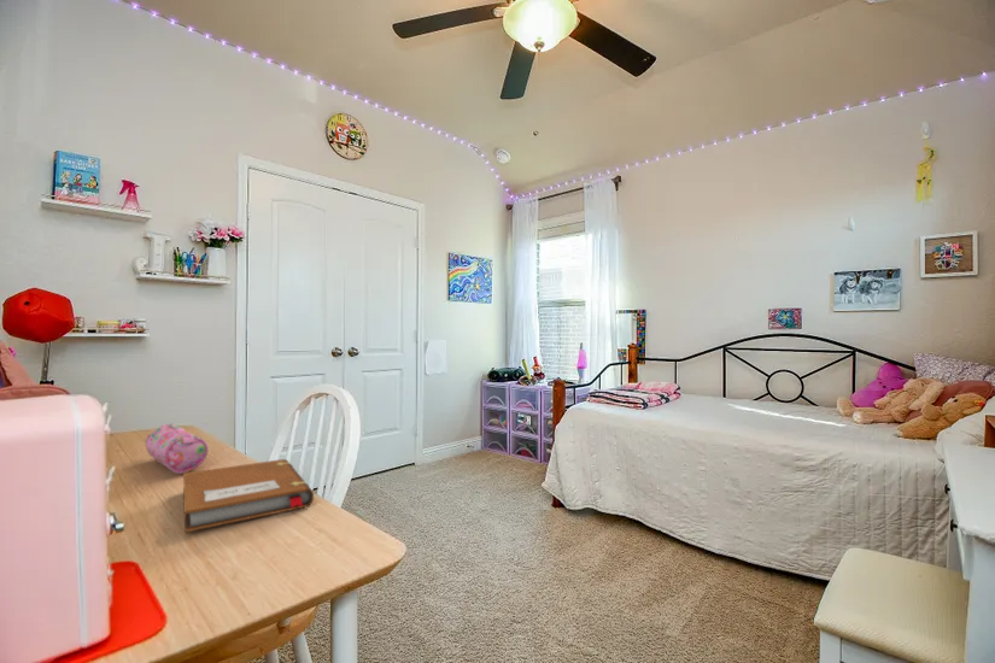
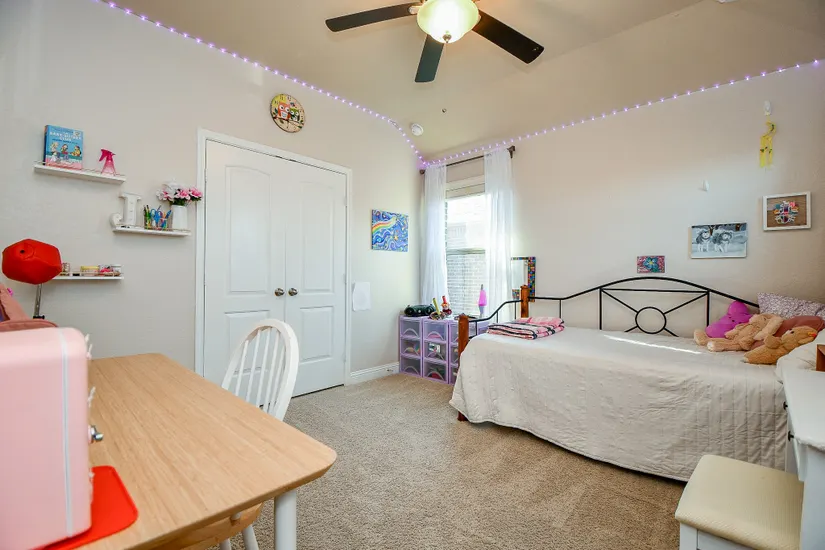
- notebook (246, 489)
- pencil case (175, 446)
